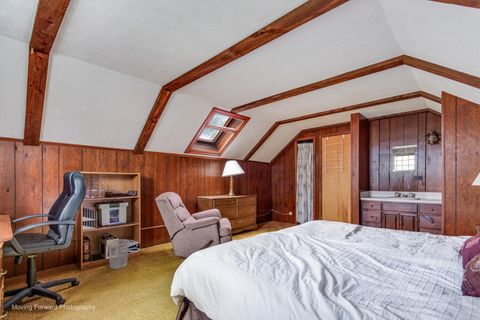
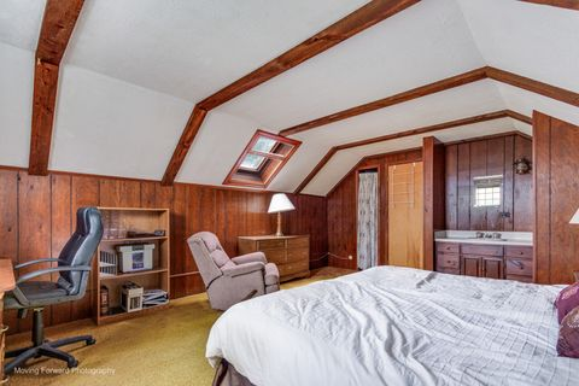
- wastebasket (118, 253)
